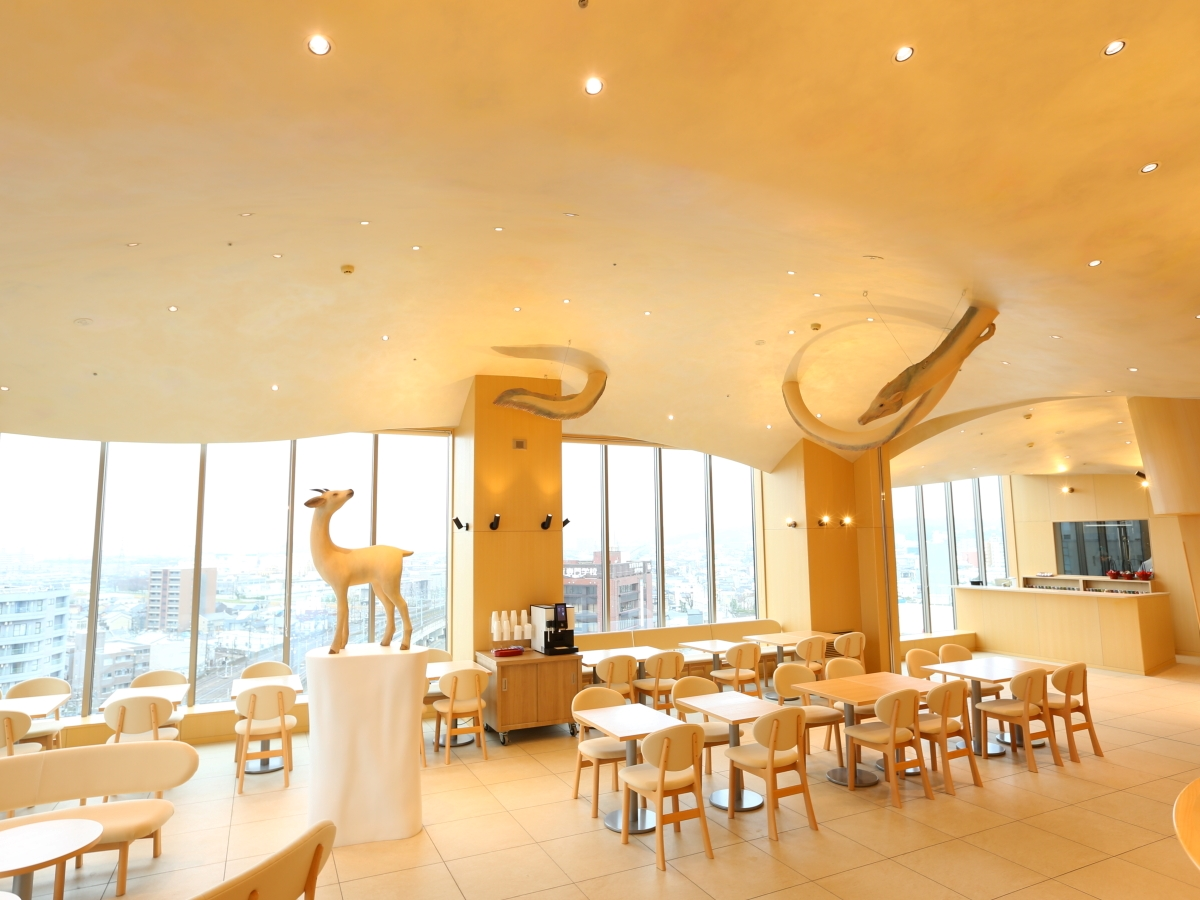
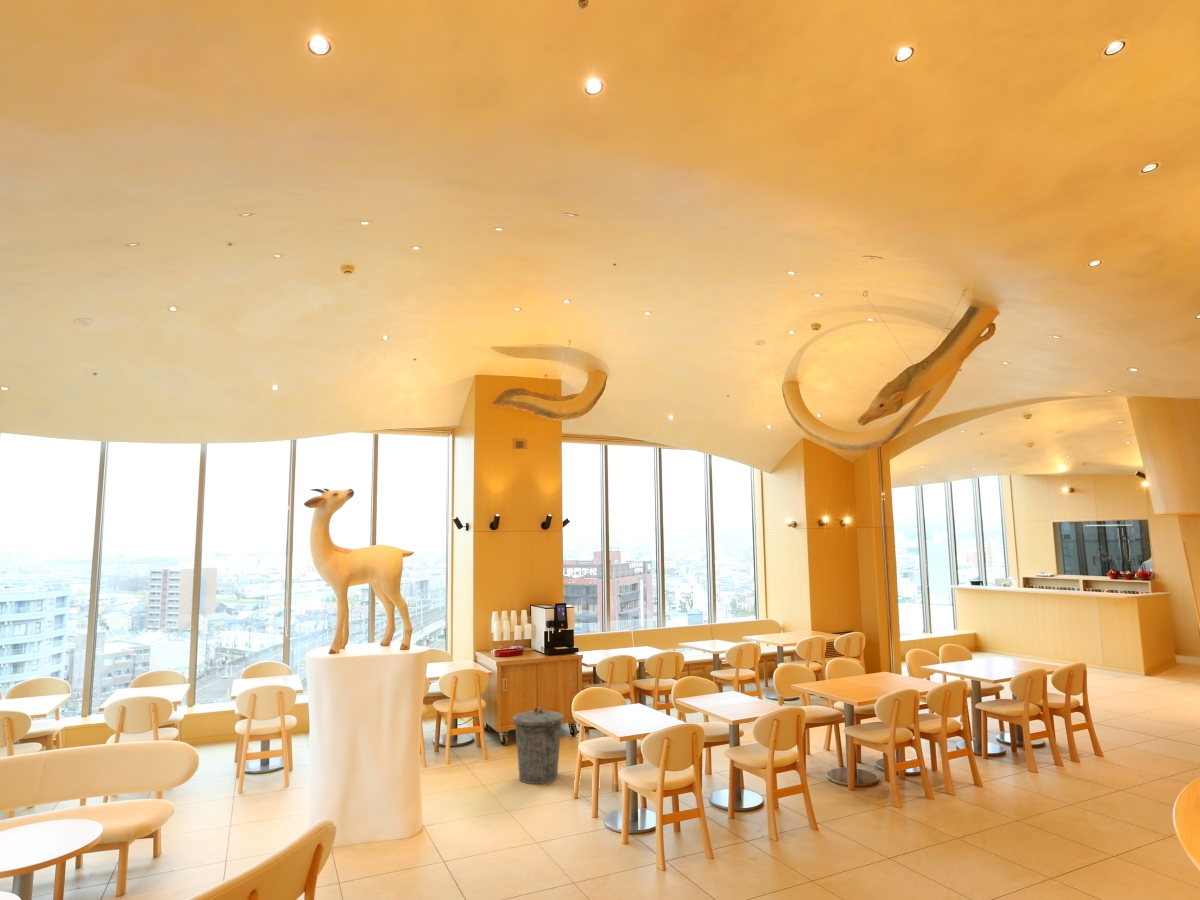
+ trash can (538, 742)
